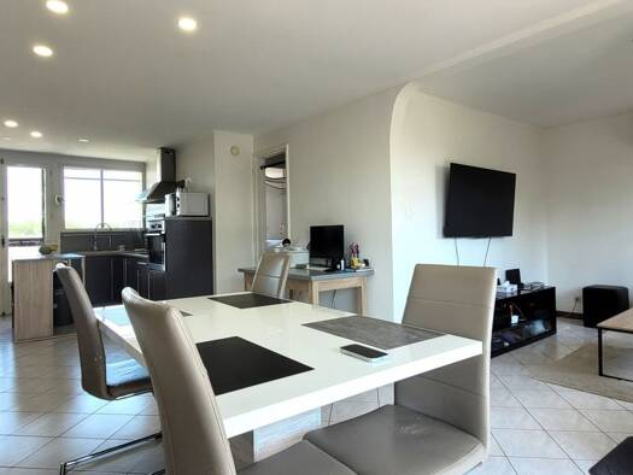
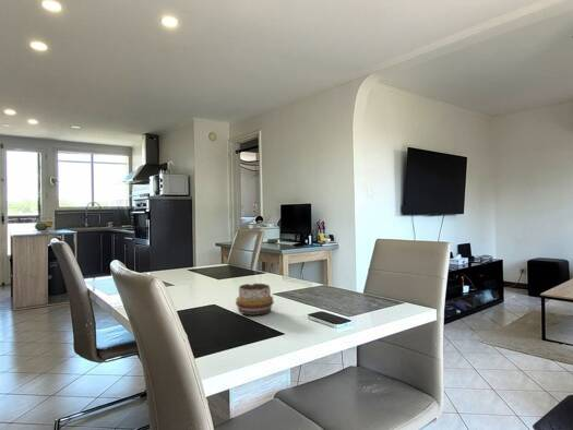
+ decorative bowl (254, 299)
